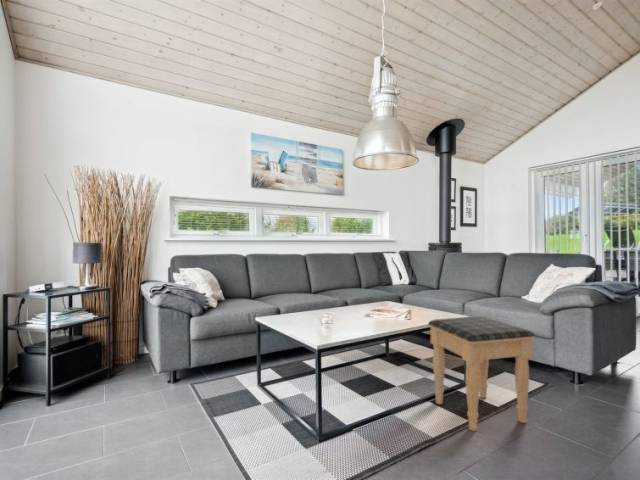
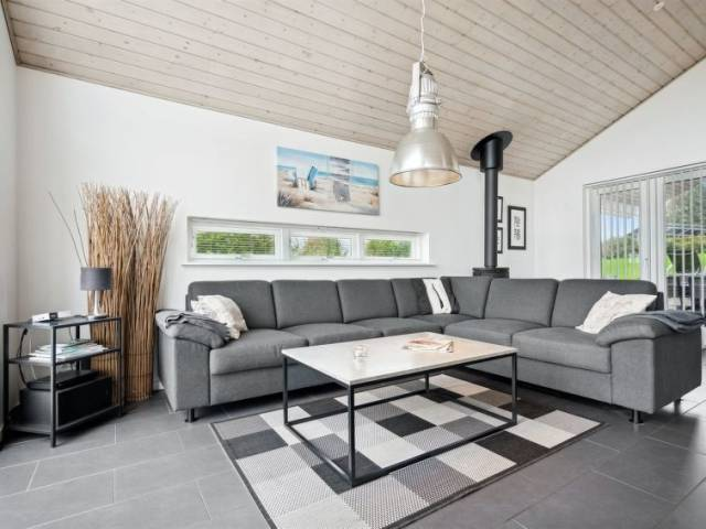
- footstool (478, 367)
